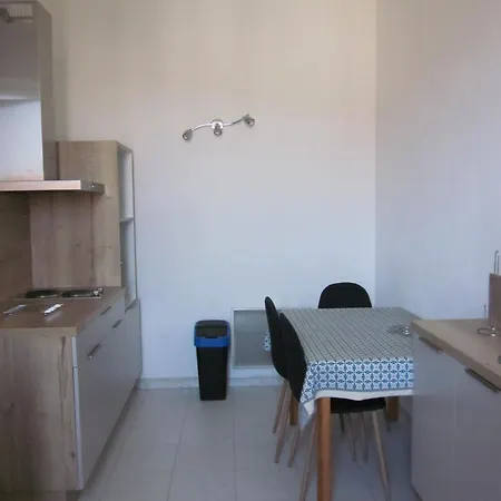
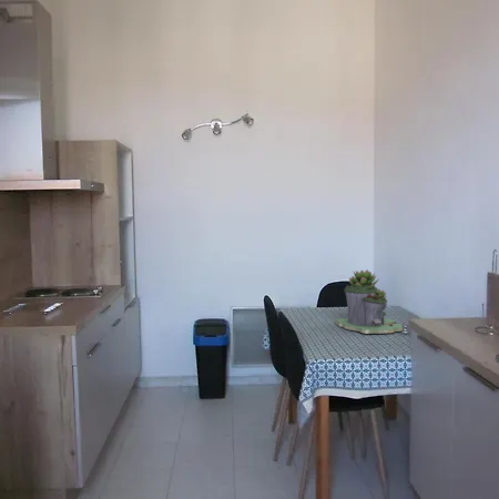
+ succulent planter (370, 297)
